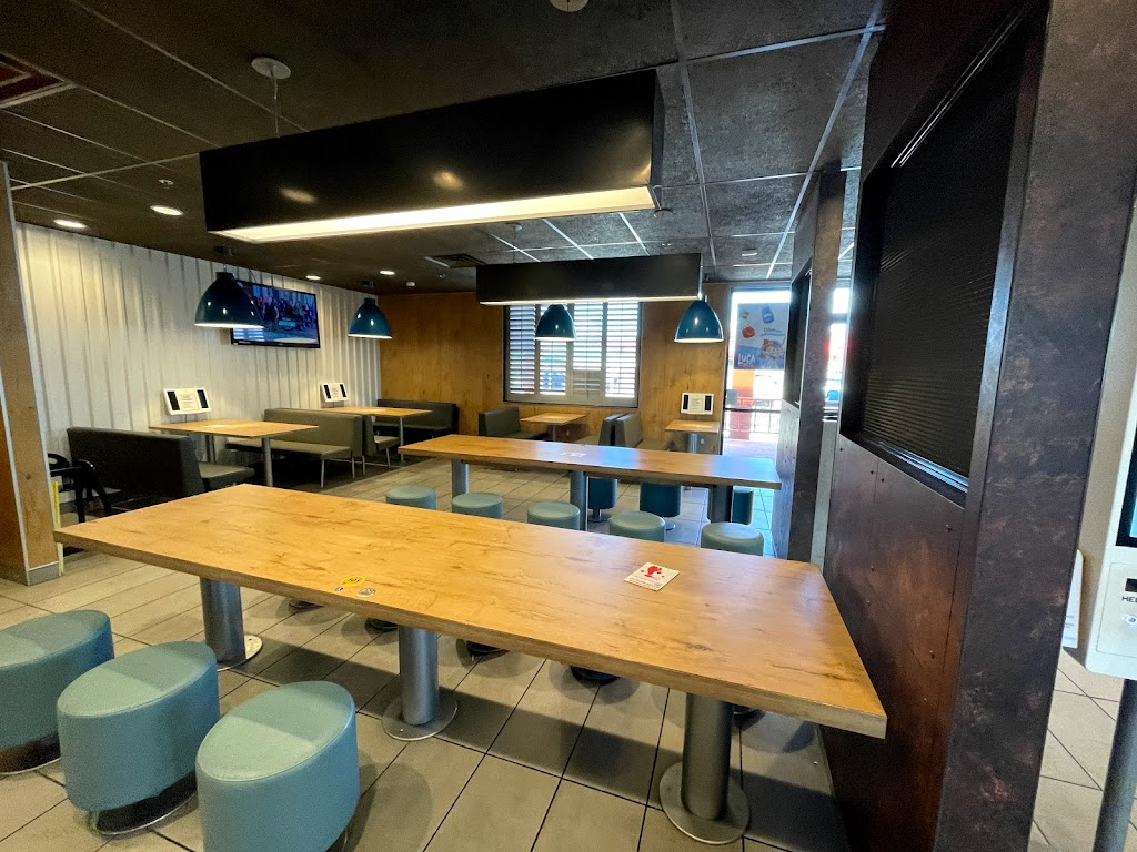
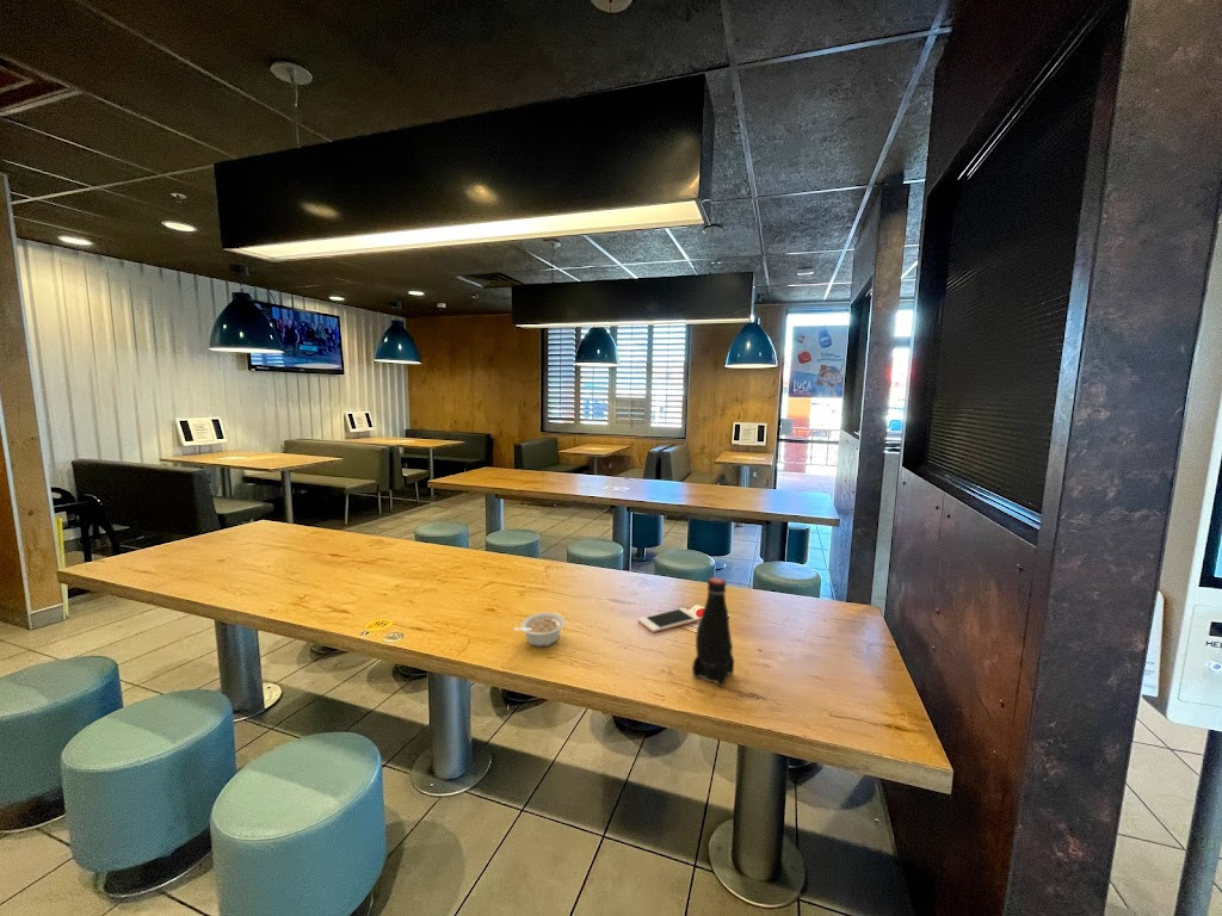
+ cell phone (668, 619)
+ bottle (715, 627)
+ legume (542, 630)
